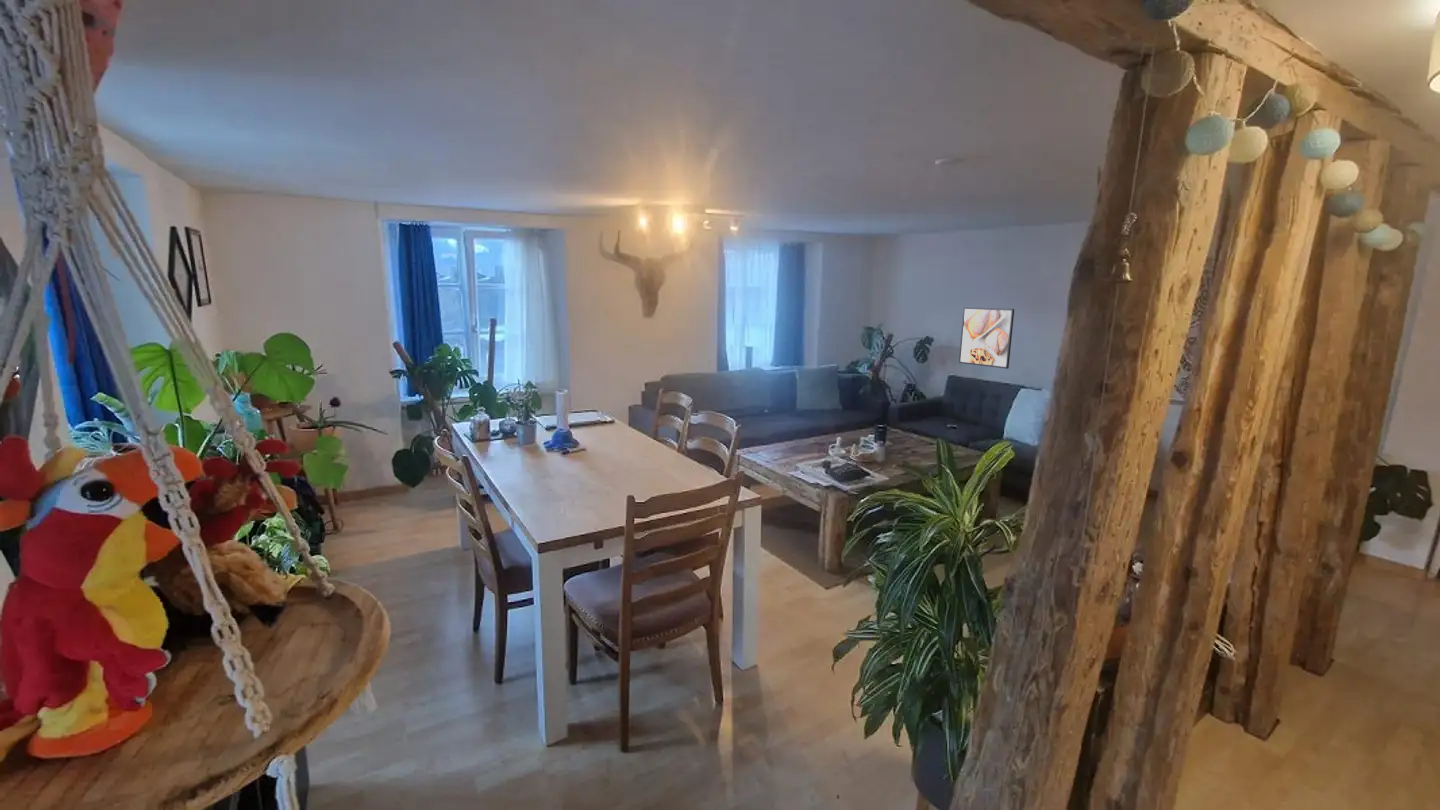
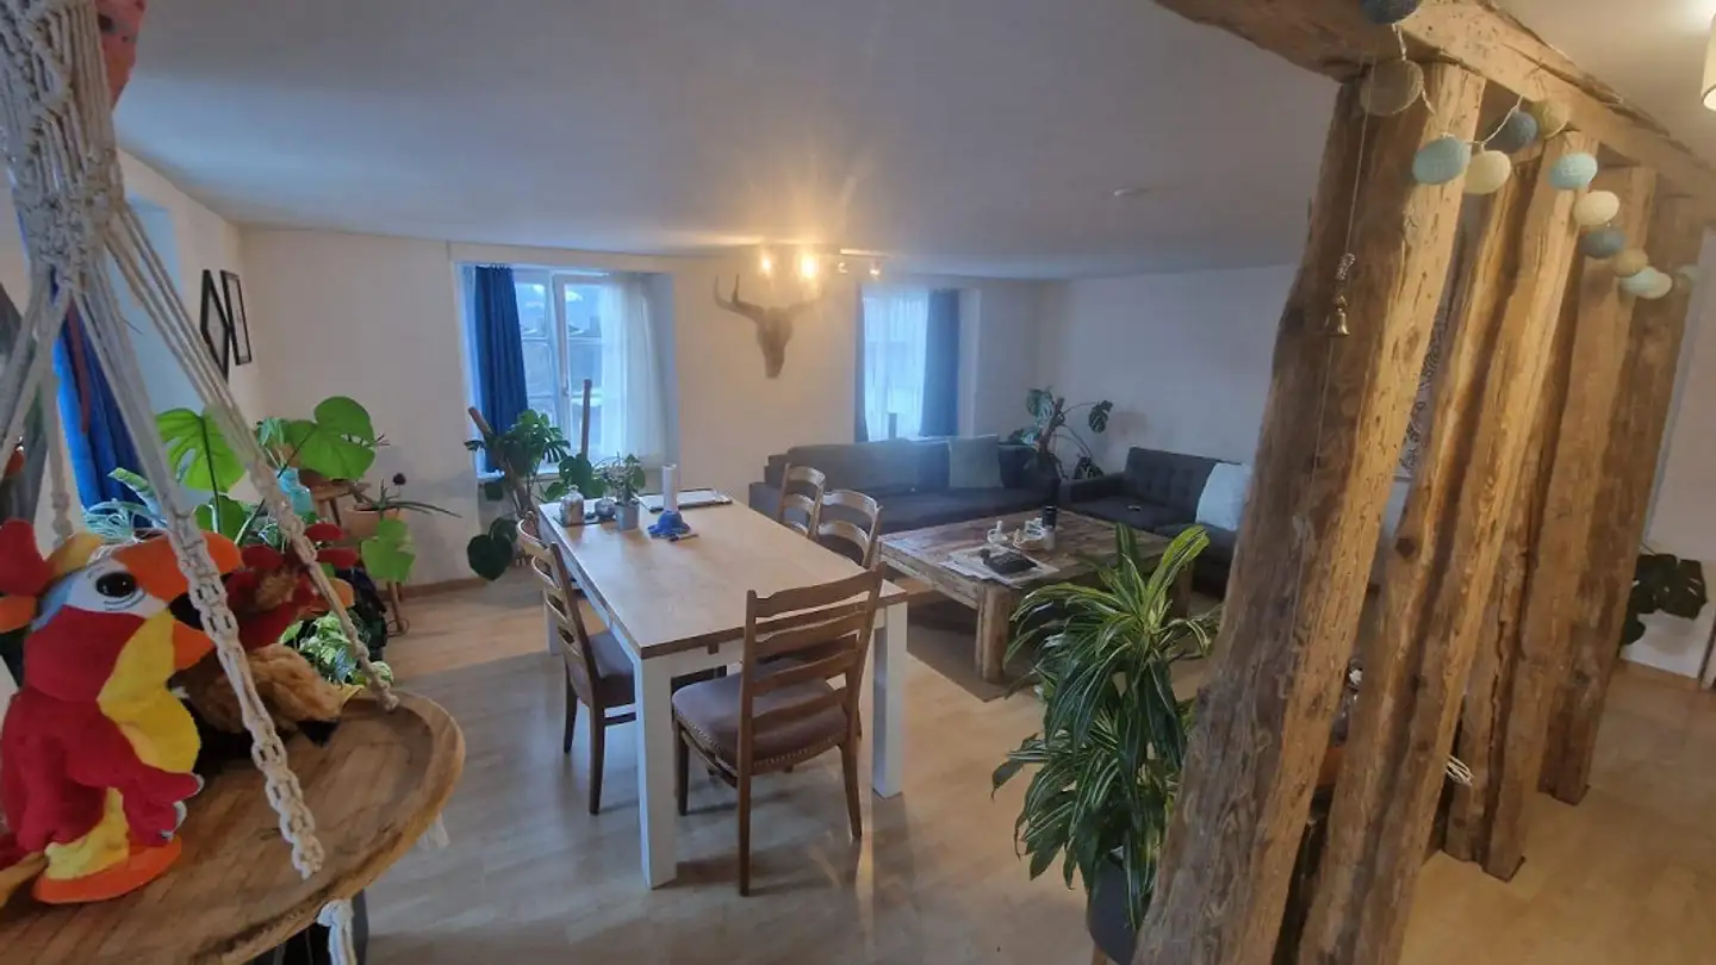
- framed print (985, 337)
